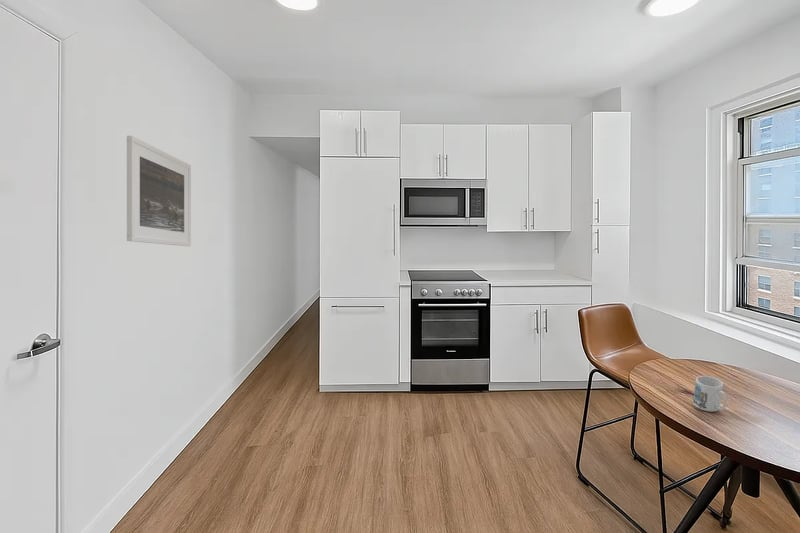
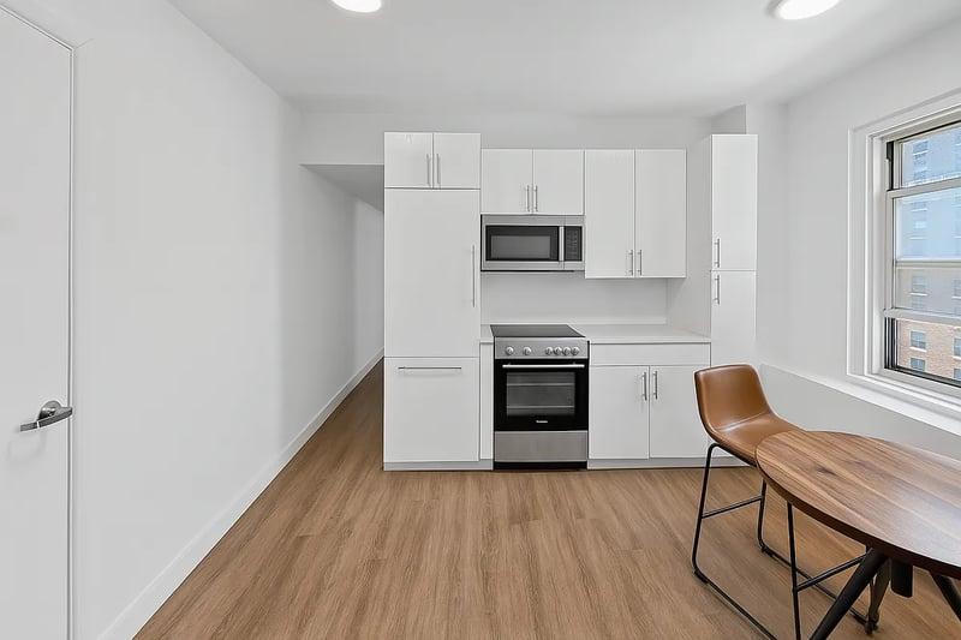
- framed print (163, 198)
- mug (711, 394)
